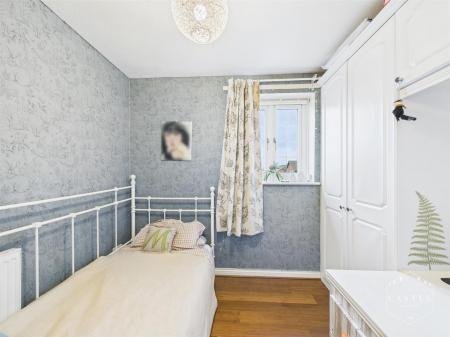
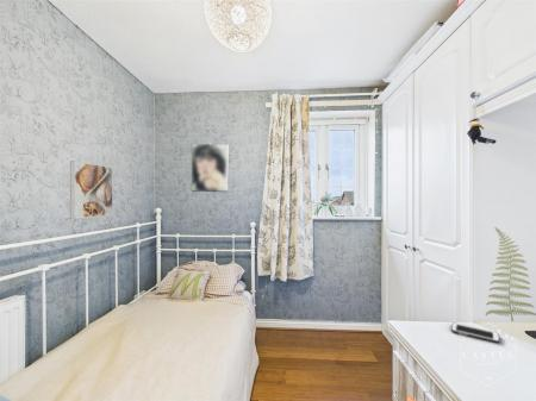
+ cell phone (474, 332)
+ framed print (93, 190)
